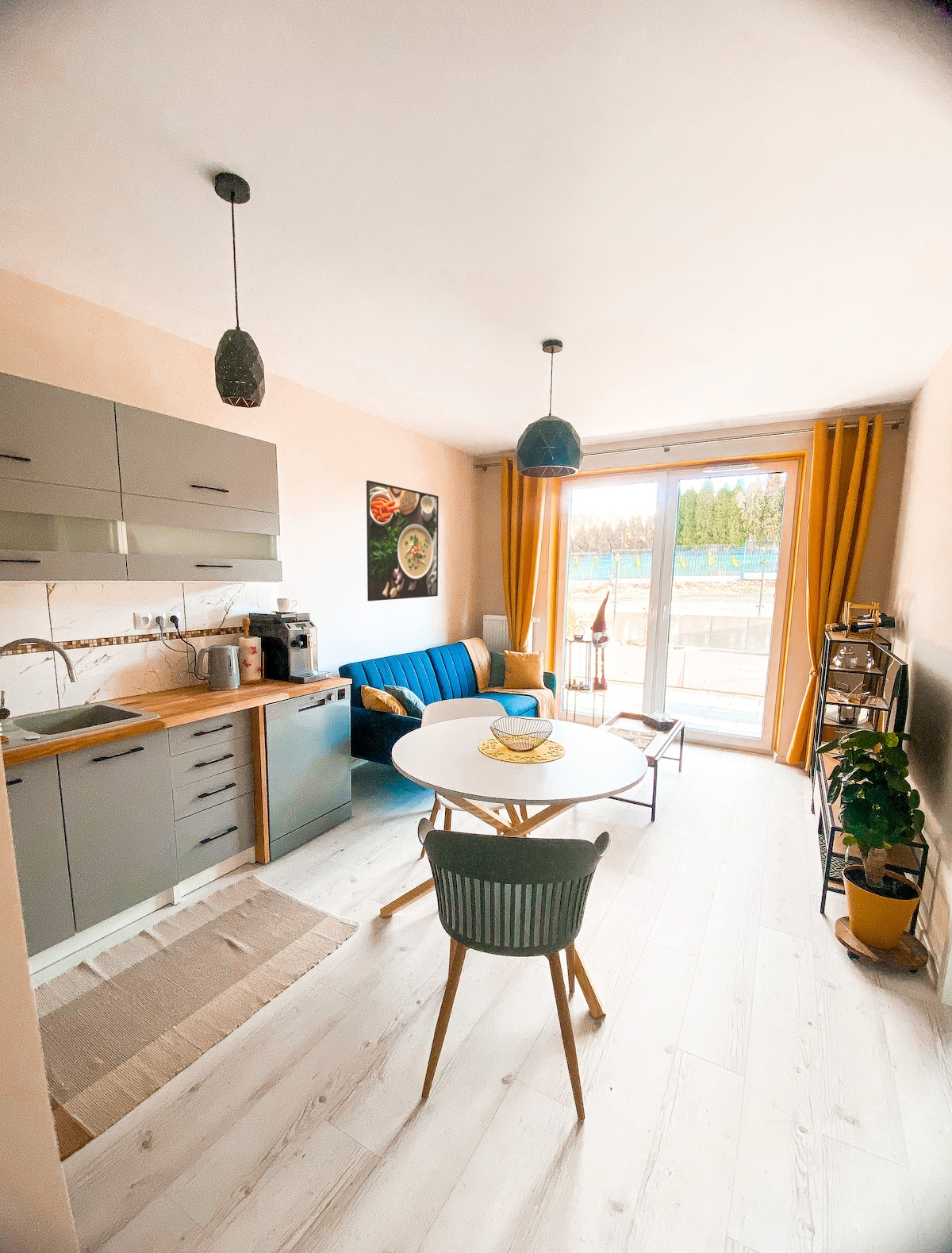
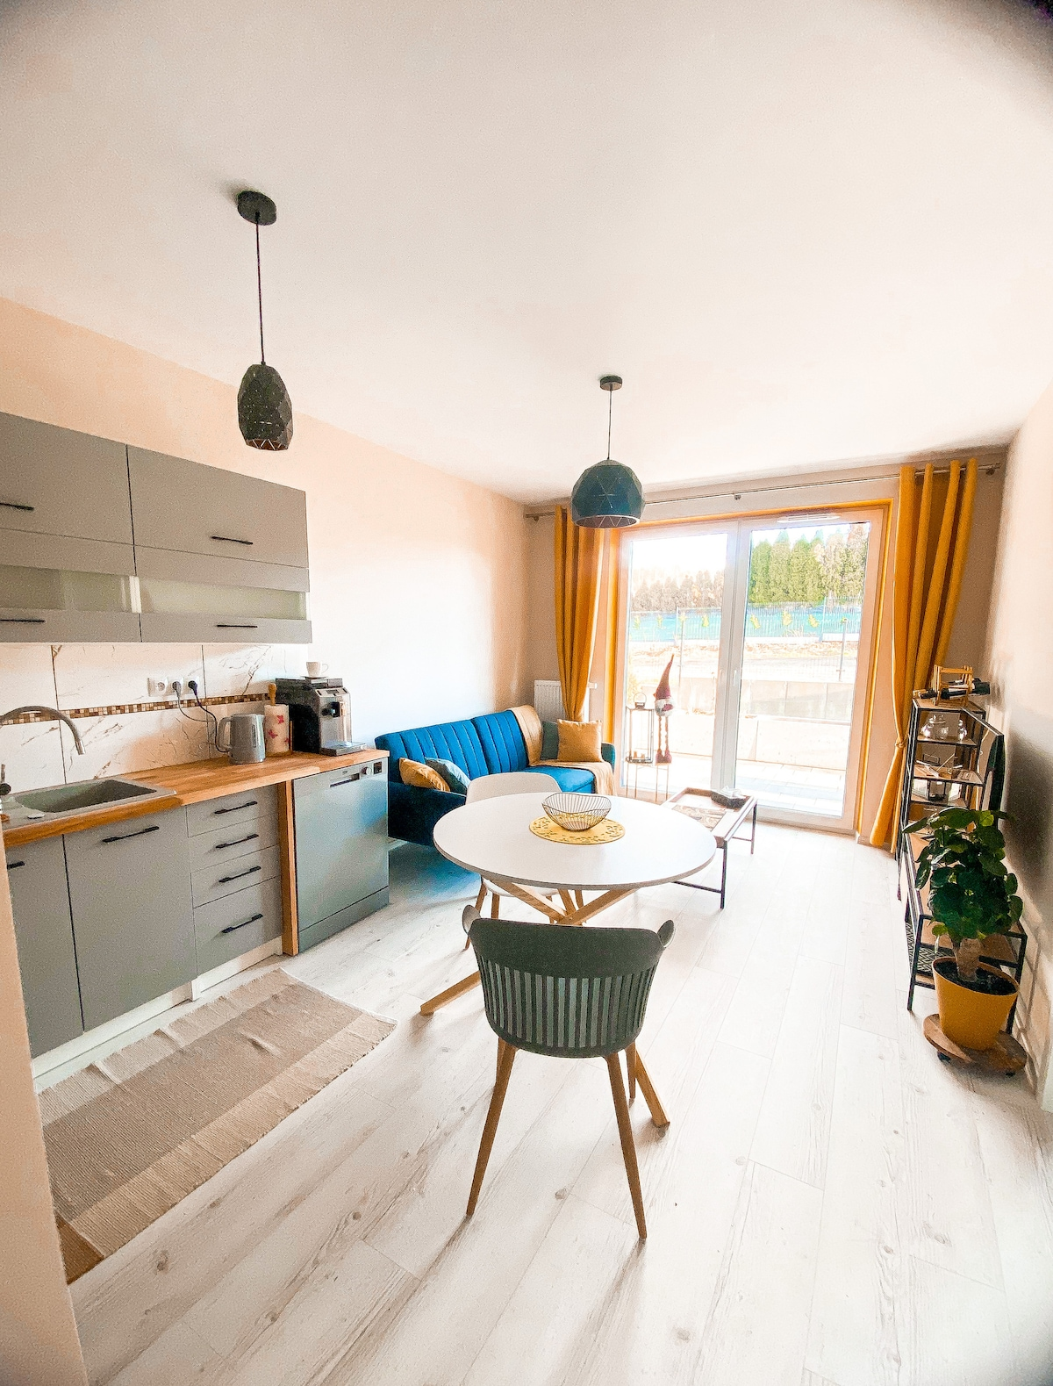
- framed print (405, 544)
